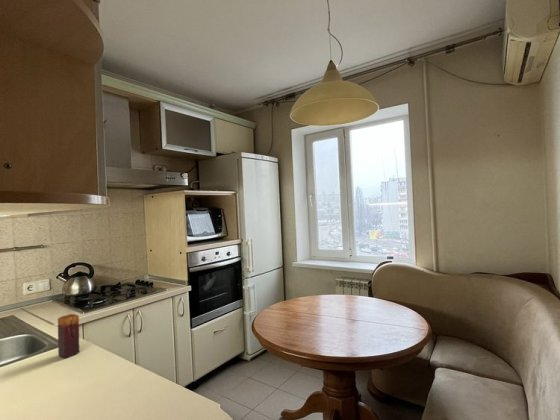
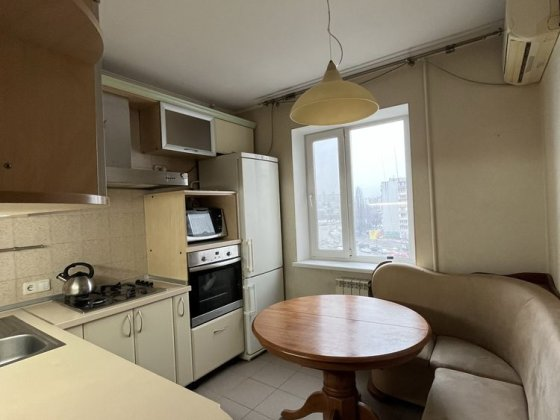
- candle (68, 335)
